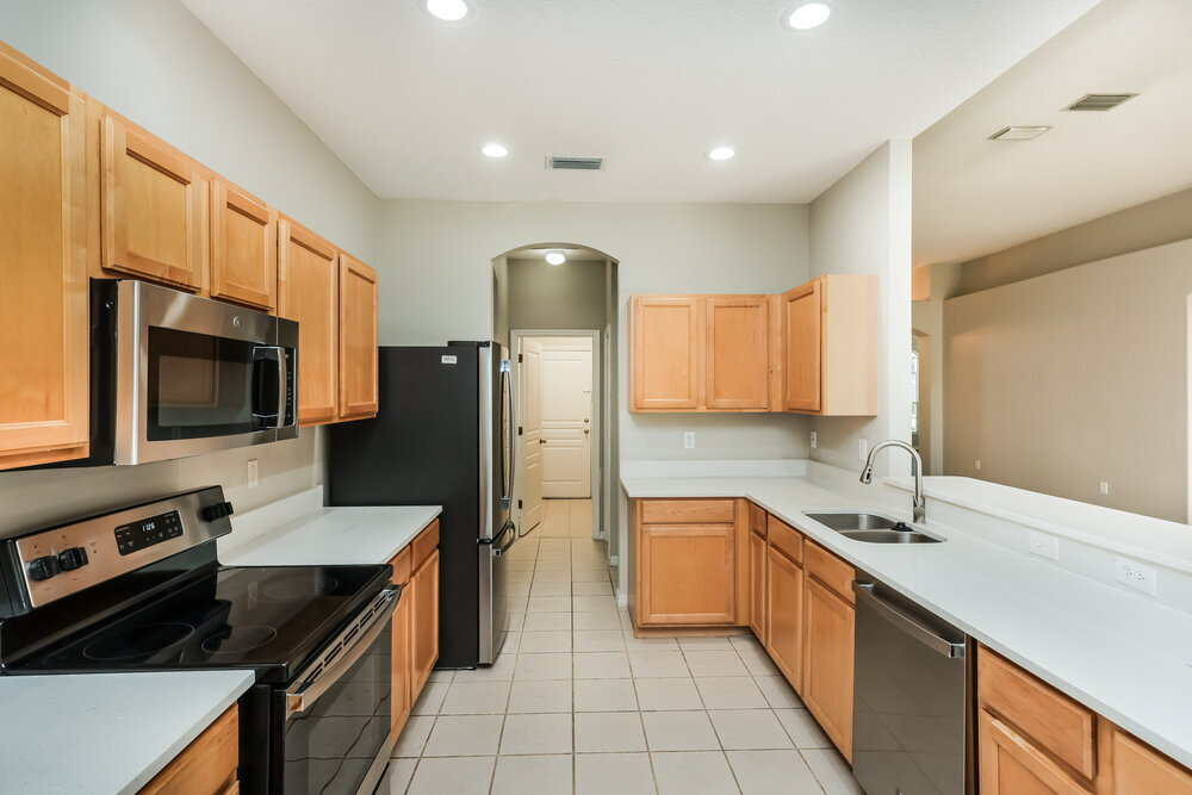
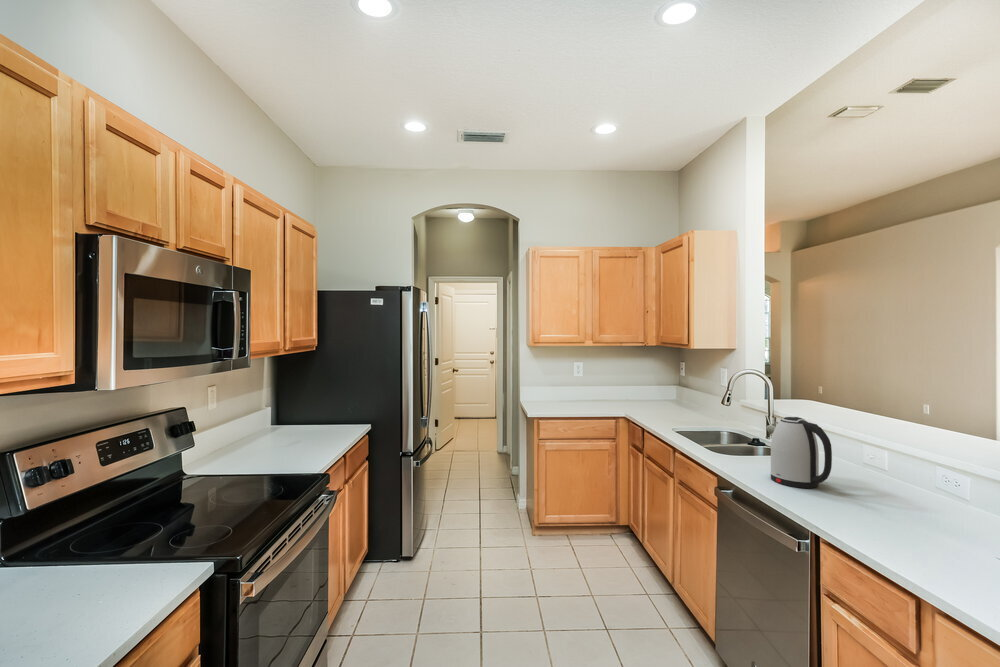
+ kettle (801, 451)
